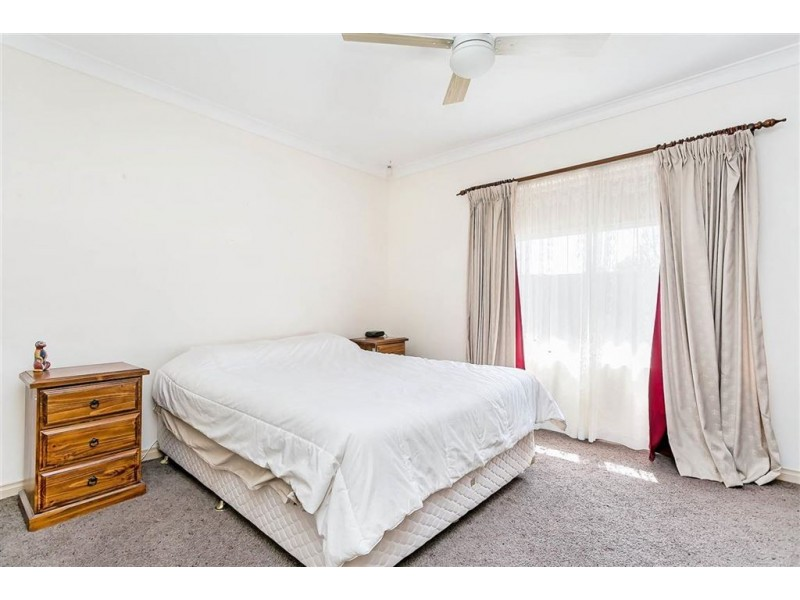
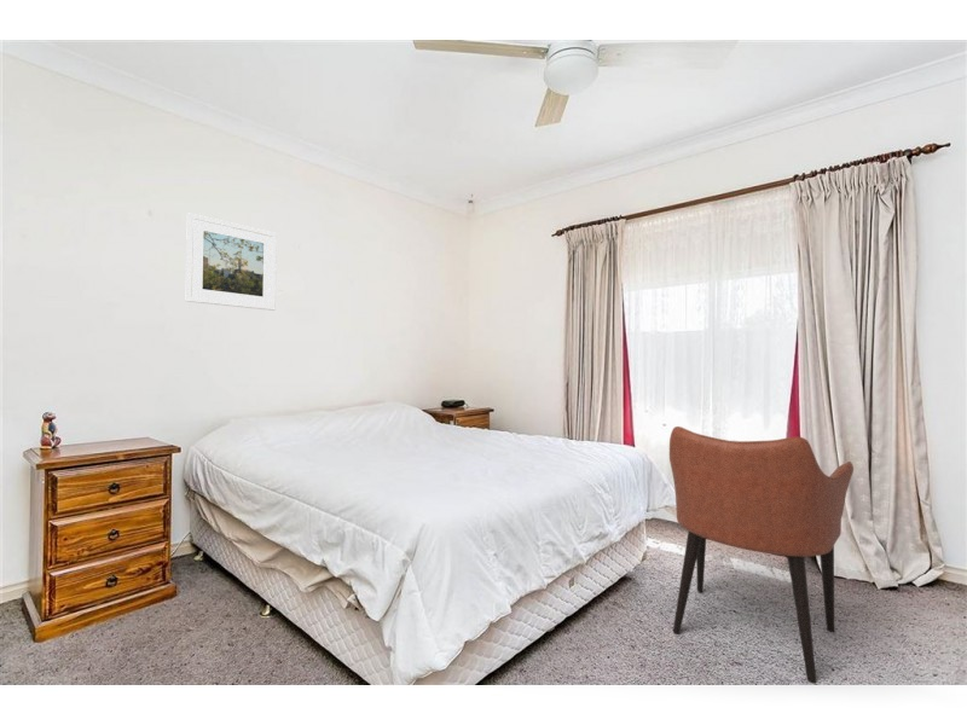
+ armchair (747, 529)
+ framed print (233, 265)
